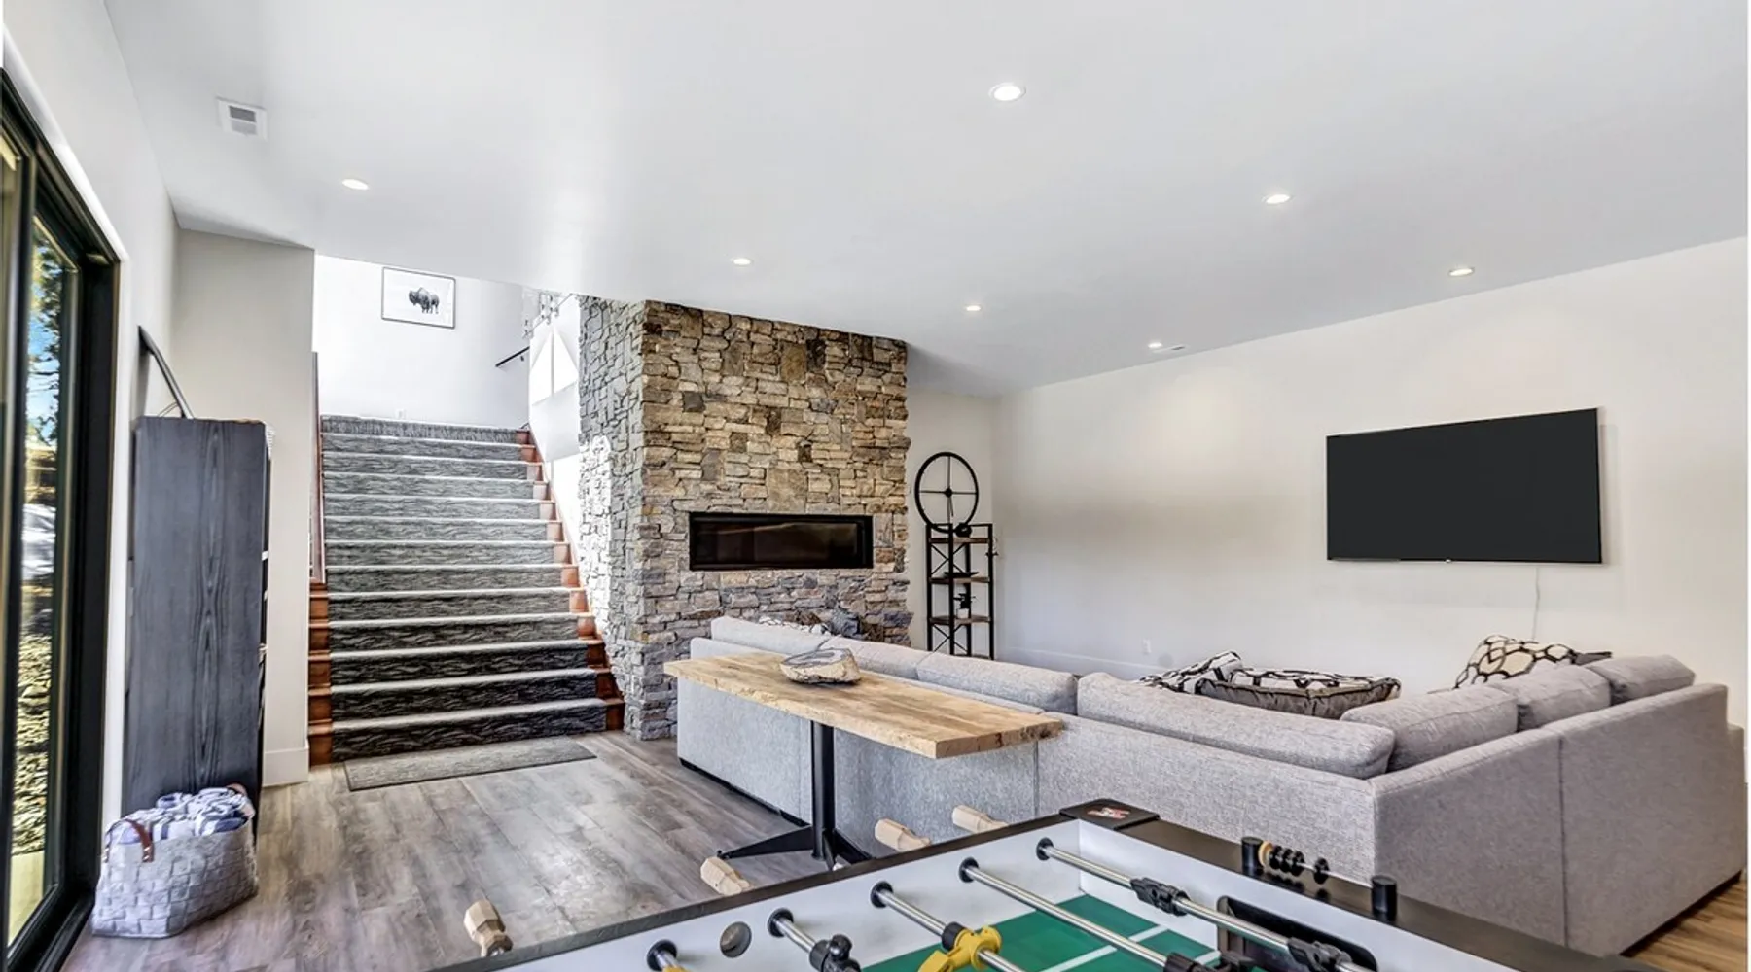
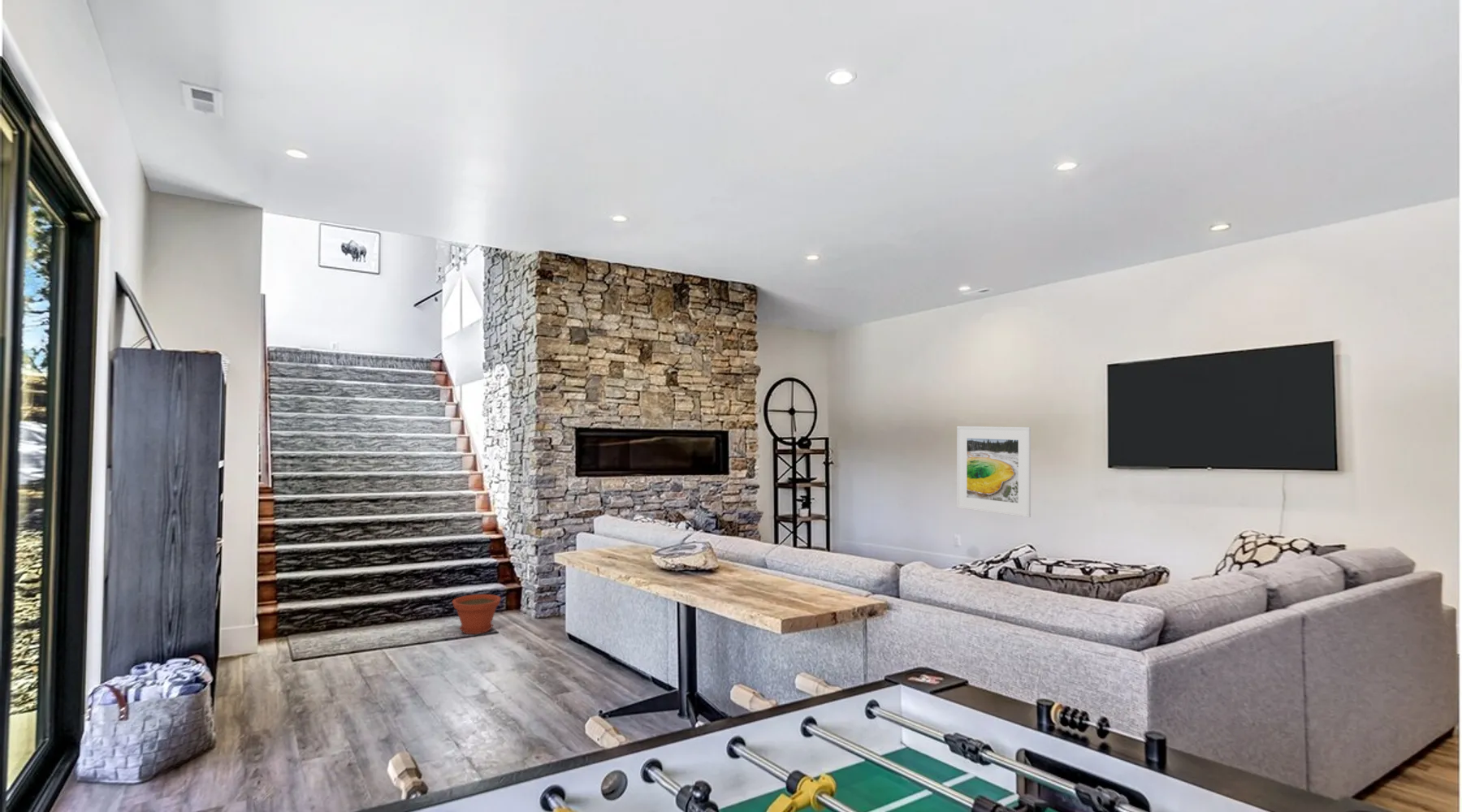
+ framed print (992, 469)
+ plant pot (476, 615)
